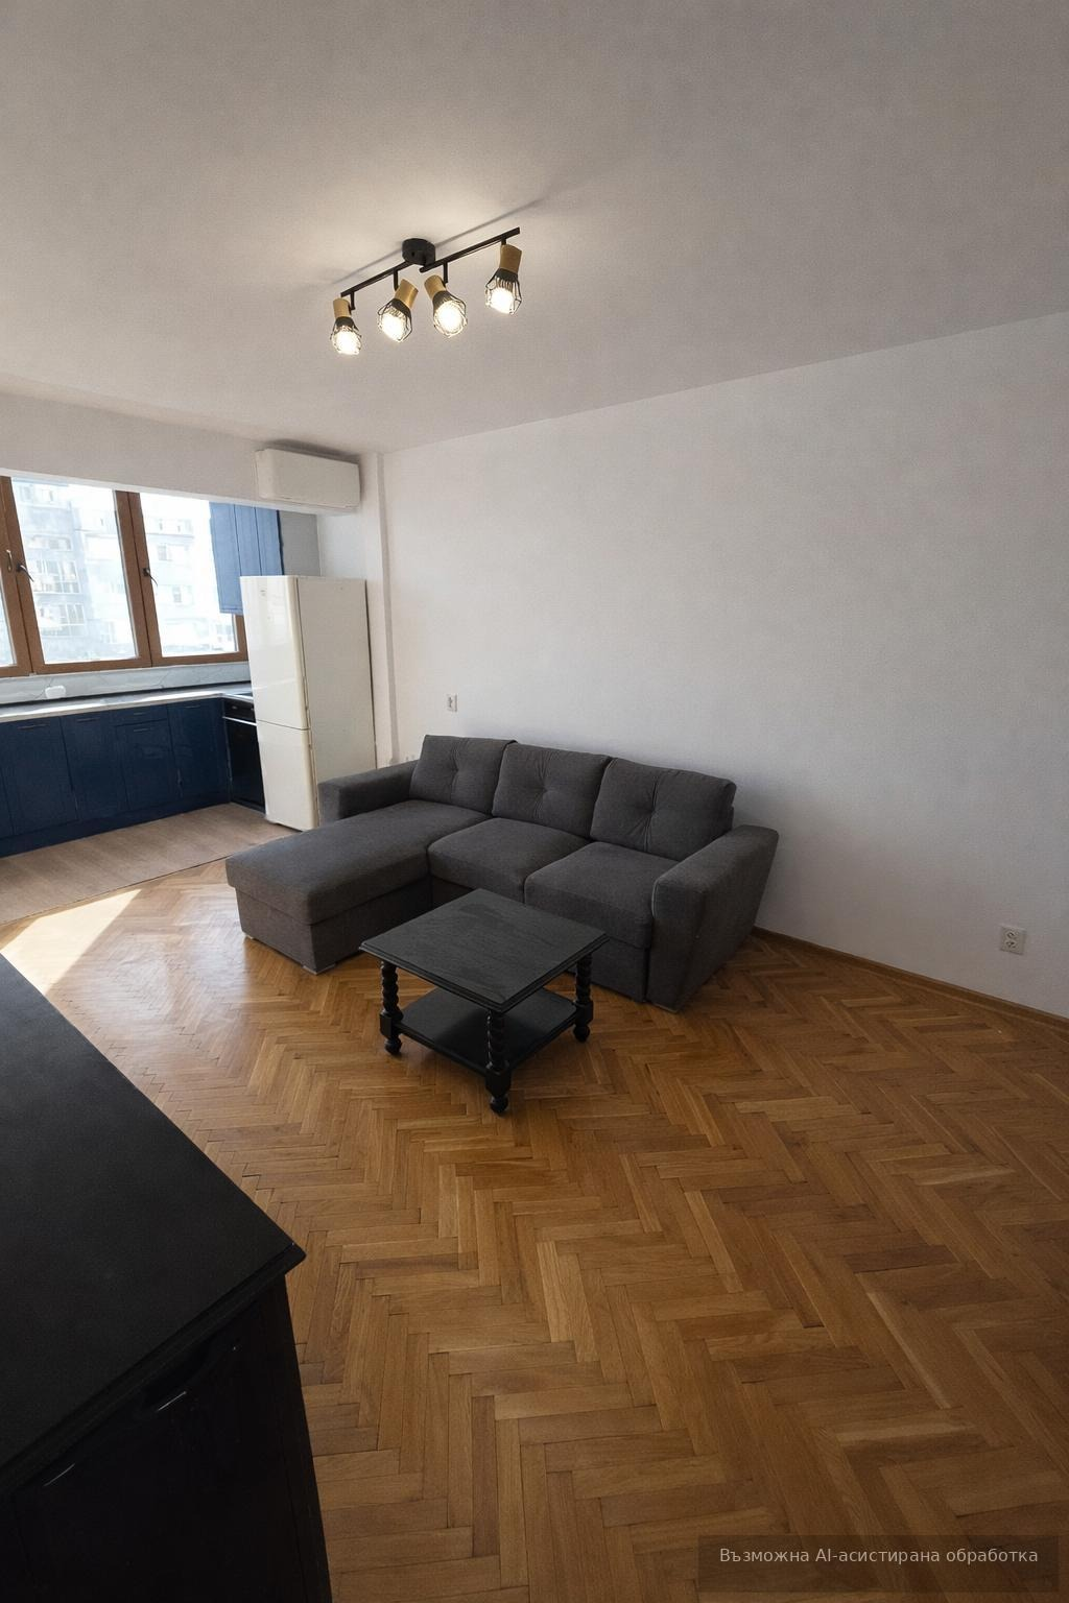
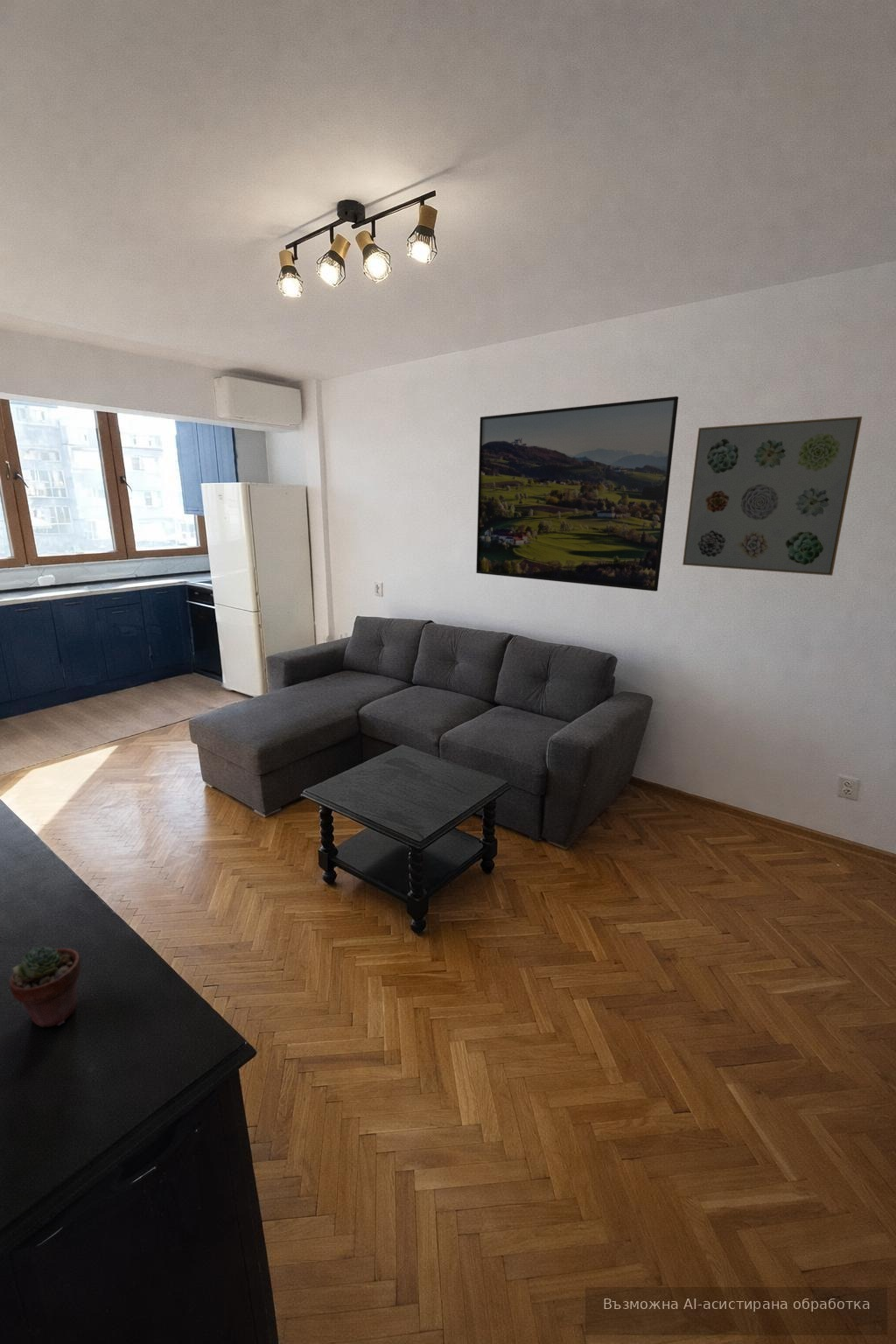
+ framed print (563, 498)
+ wall art (762, 498)
+ potted succulent (47, 981)
